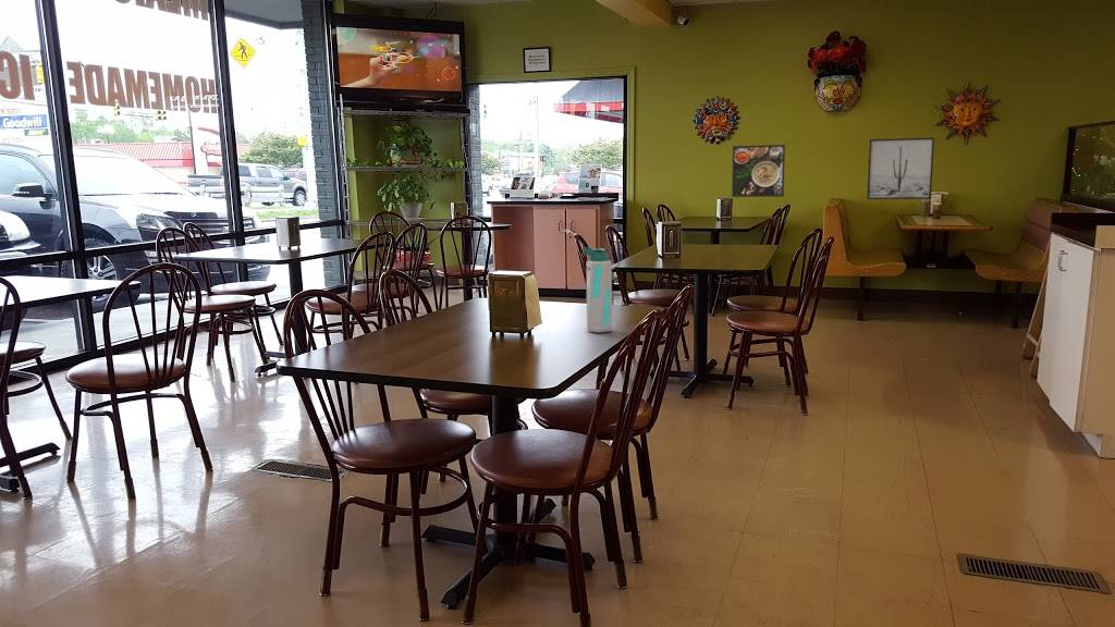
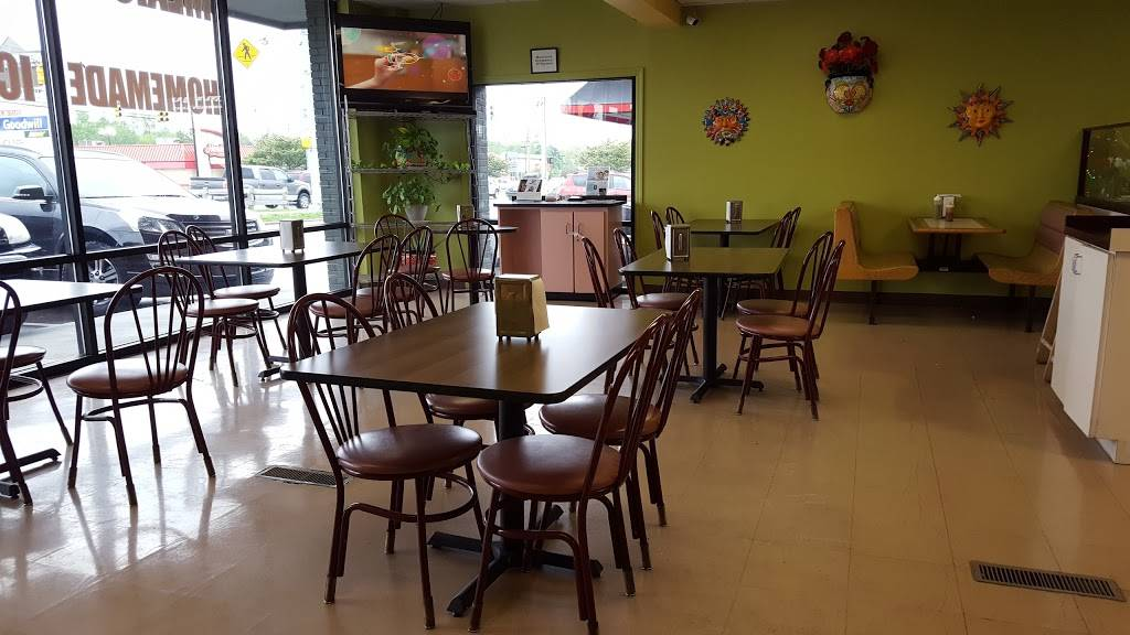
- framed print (758, 171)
- water bottle (597, 288)
- wall art (899, 169)
